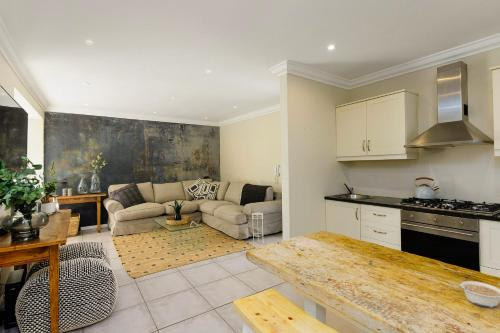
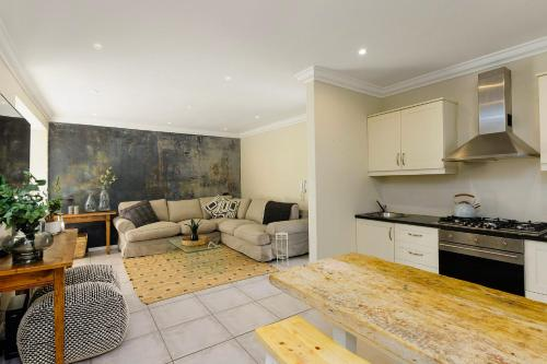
- legume (481, 294)
